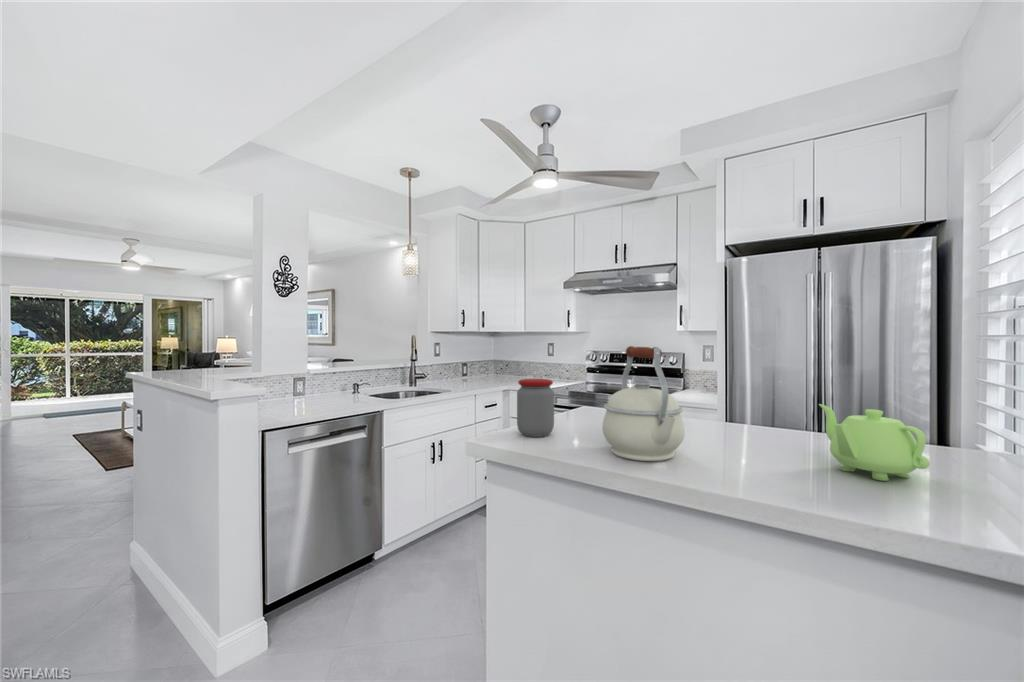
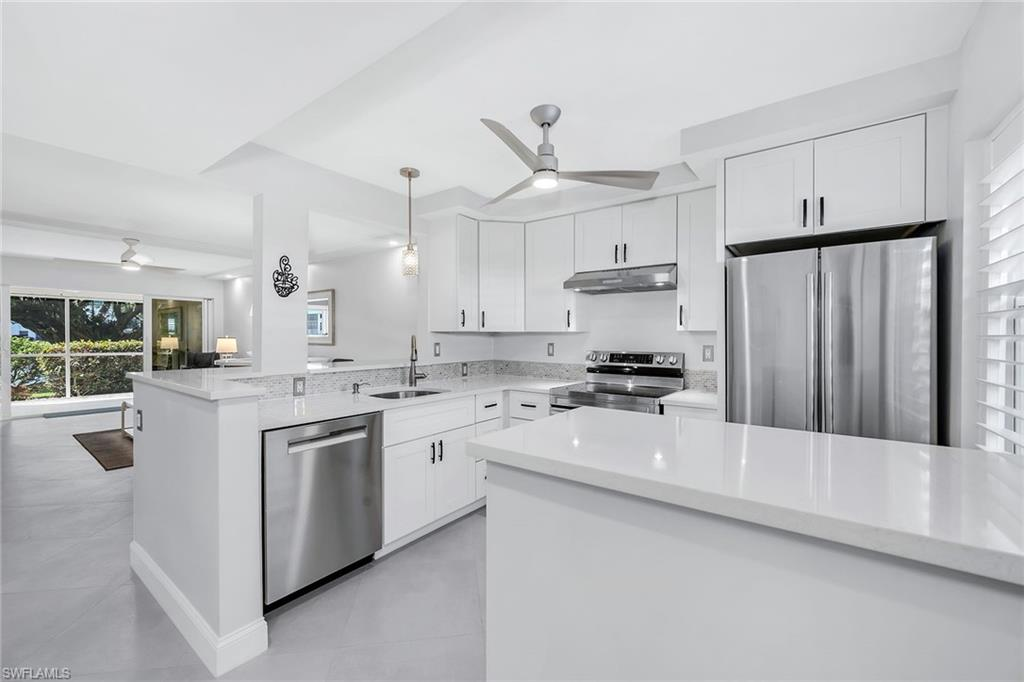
- kettle (645, 400)
- teapot (863, 440)
- jar (535, 406)
